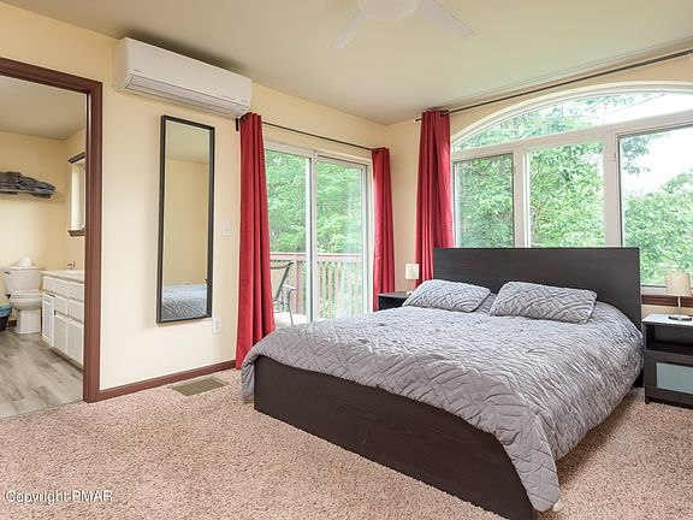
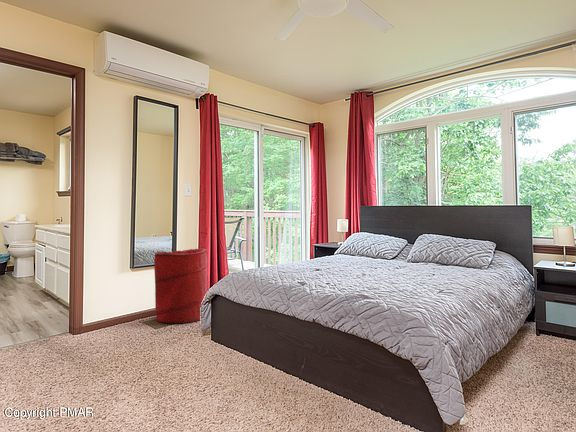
+ laundry hamper (181, 282)
